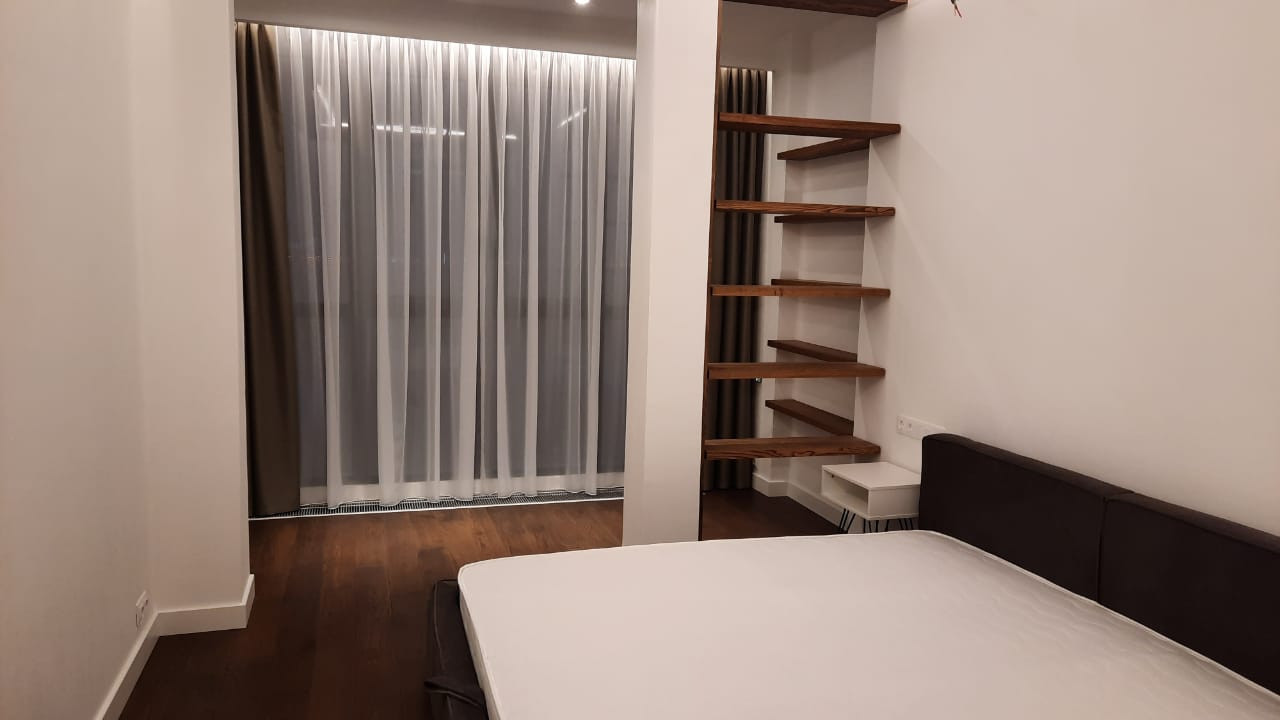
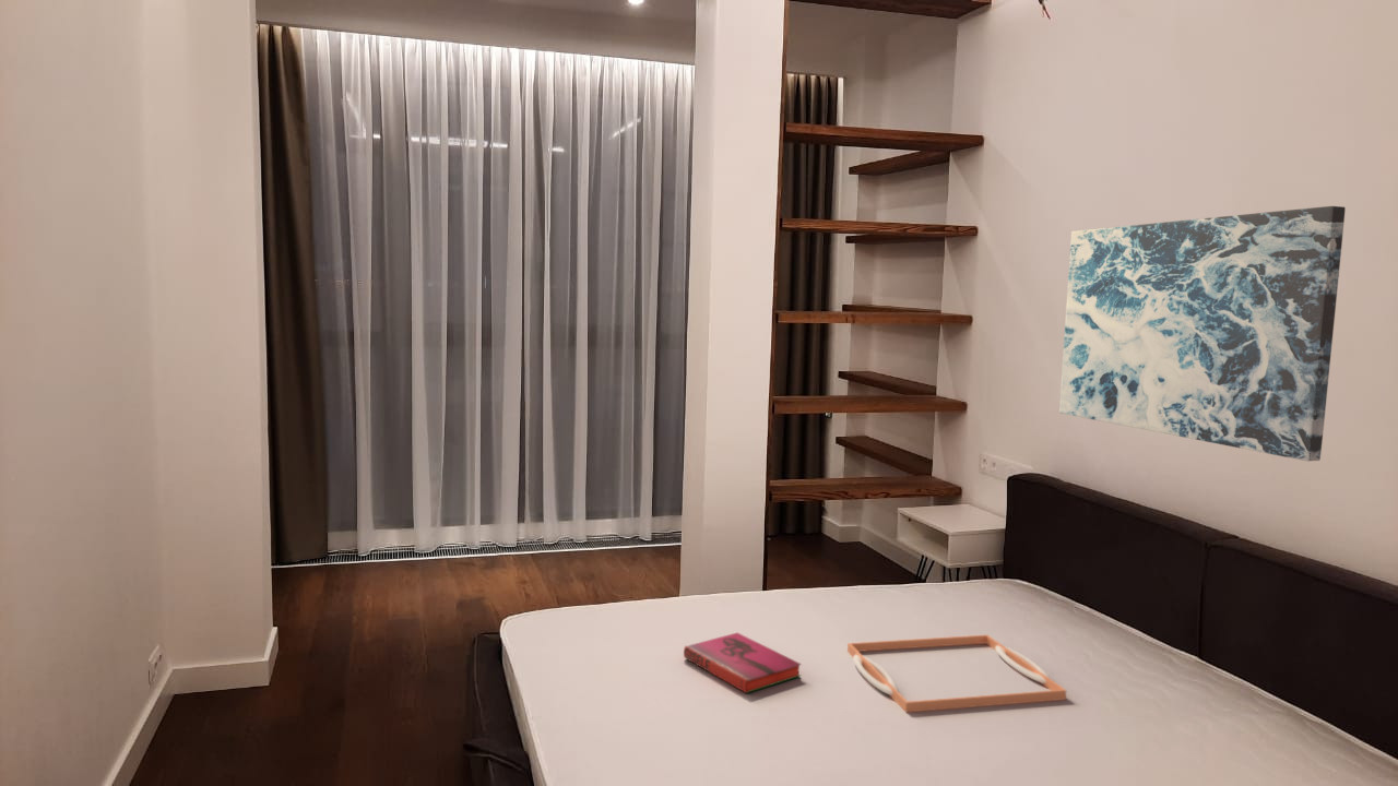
+ hardback book (741, 660)
+ serving tray (949, 645)
+ wall art (1176, 327)
